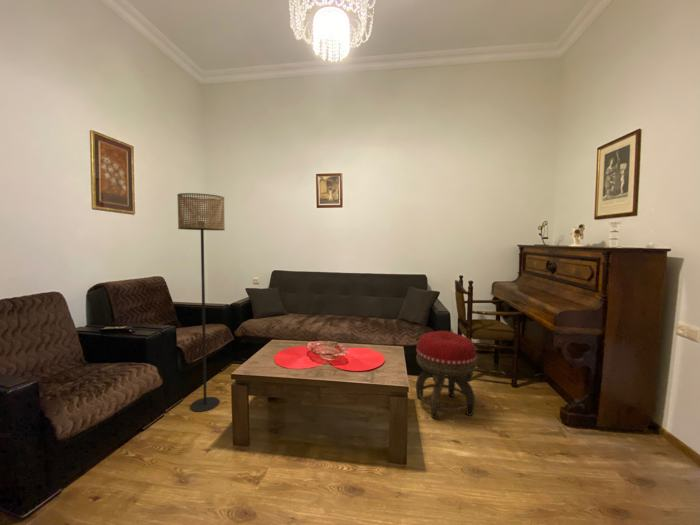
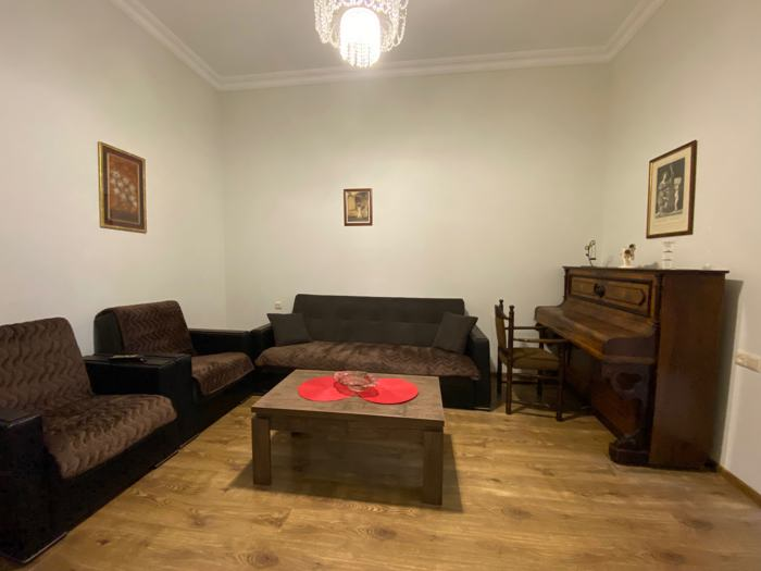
- floor lamp (203, 303)
- footstool (444, 371)
